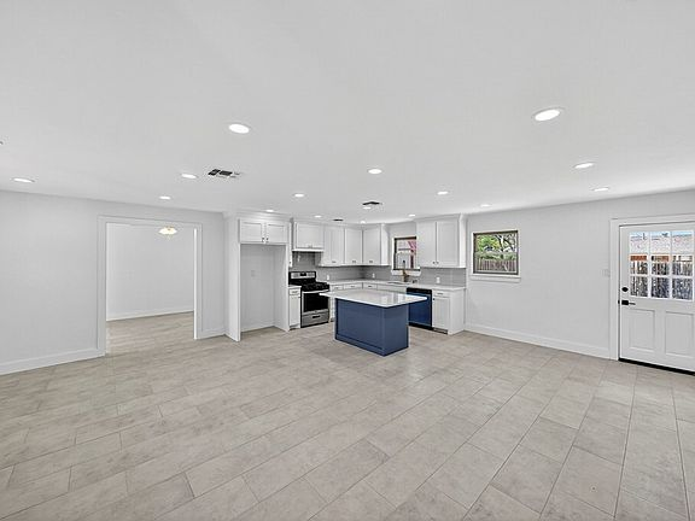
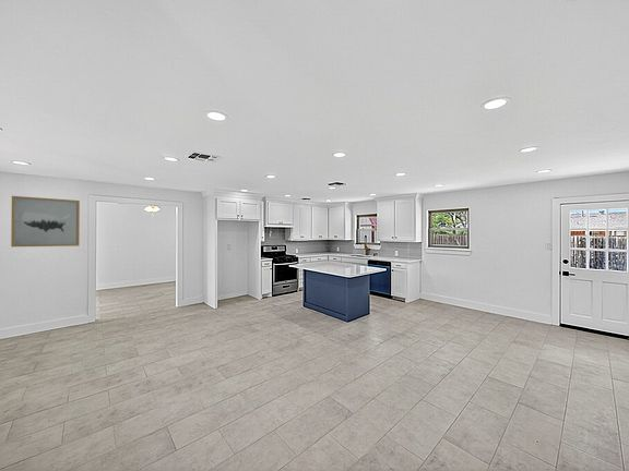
+ wall art (47, 221)
